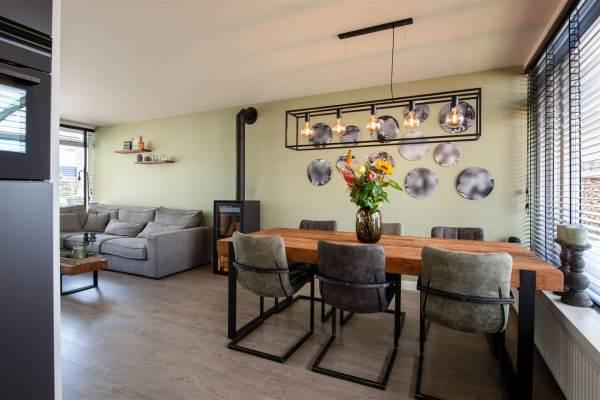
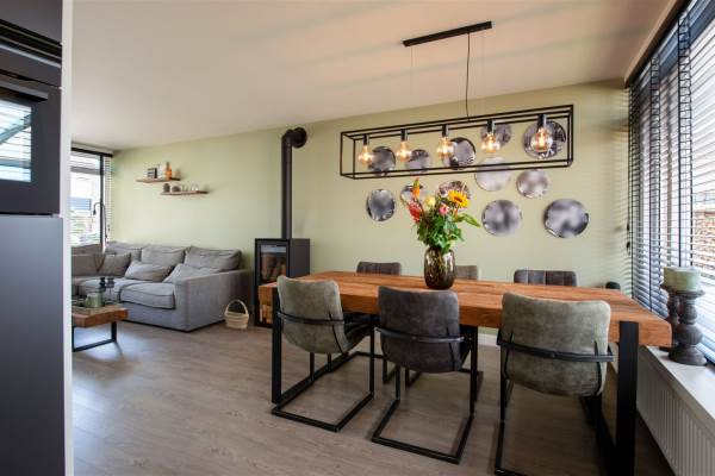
+ basket (236, 313)
